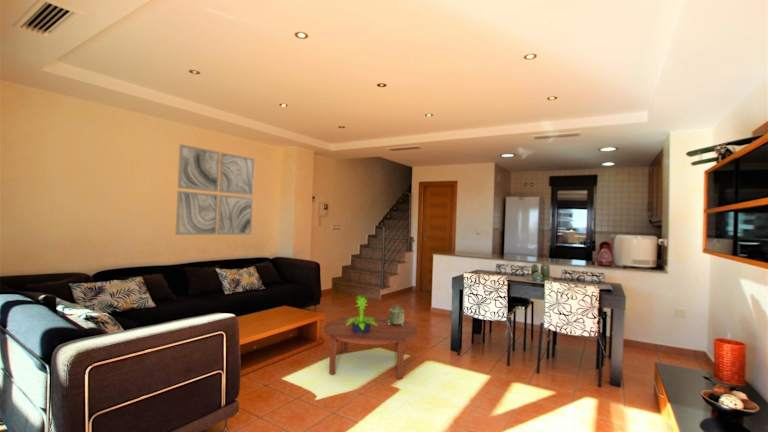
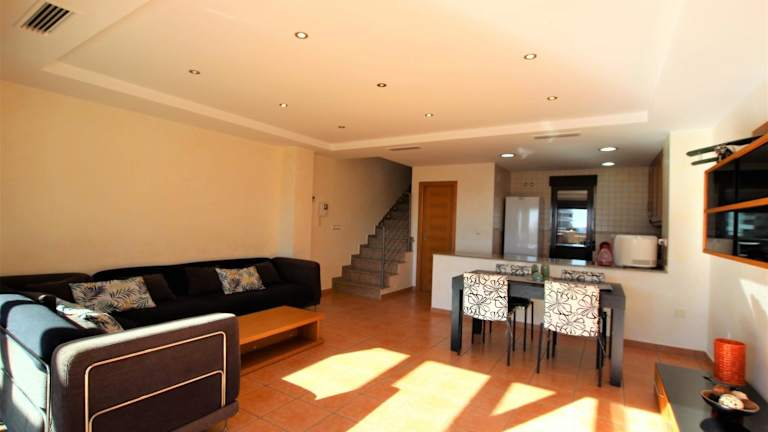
- coffee table (370, 344)
- potted plant (362, 313)
- wall art (217, 194)
- decorative box (397, 314)
